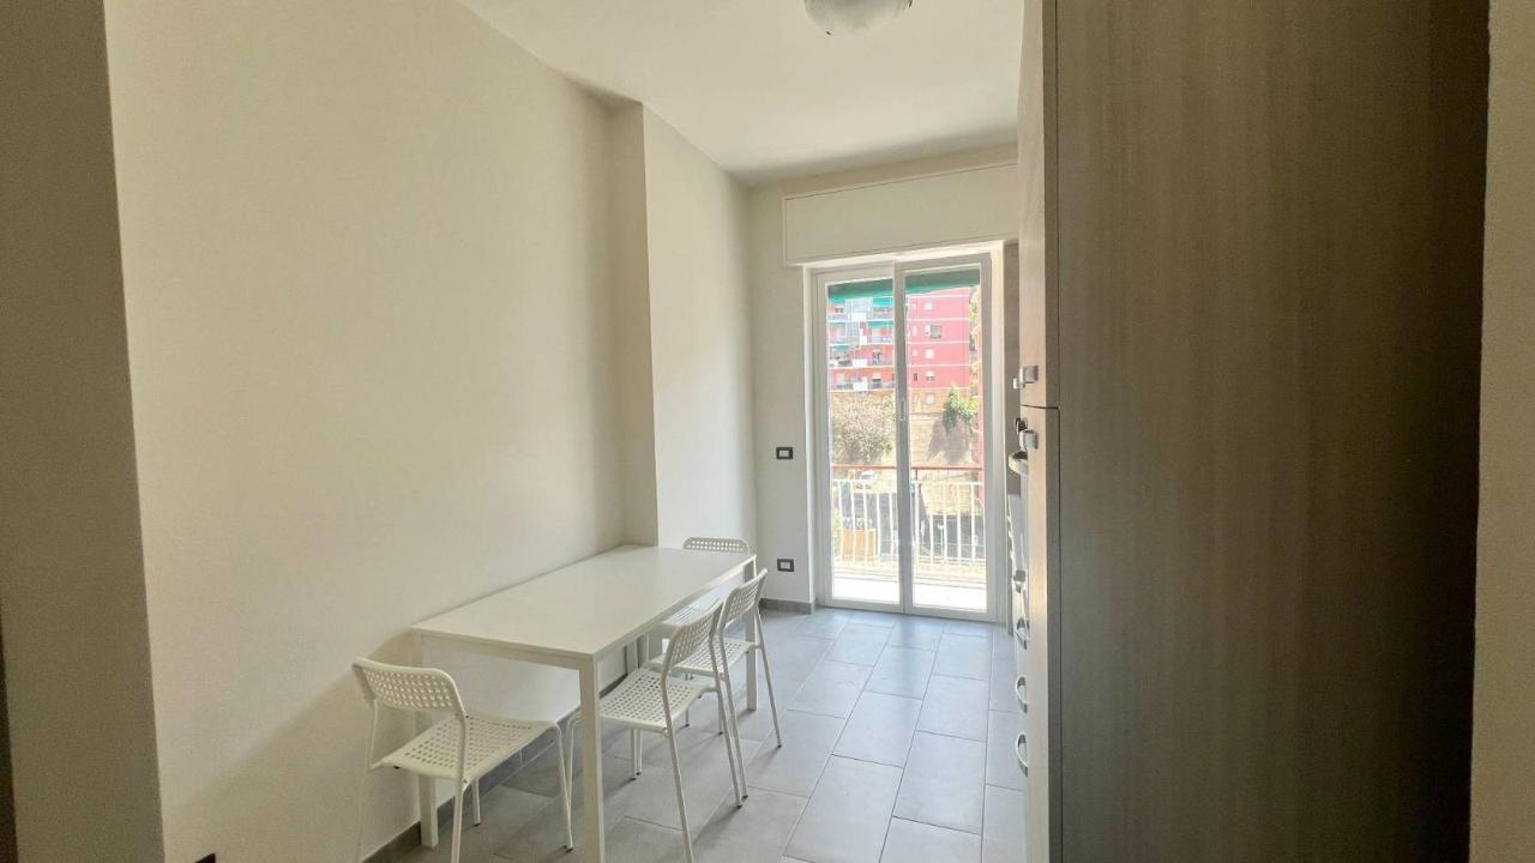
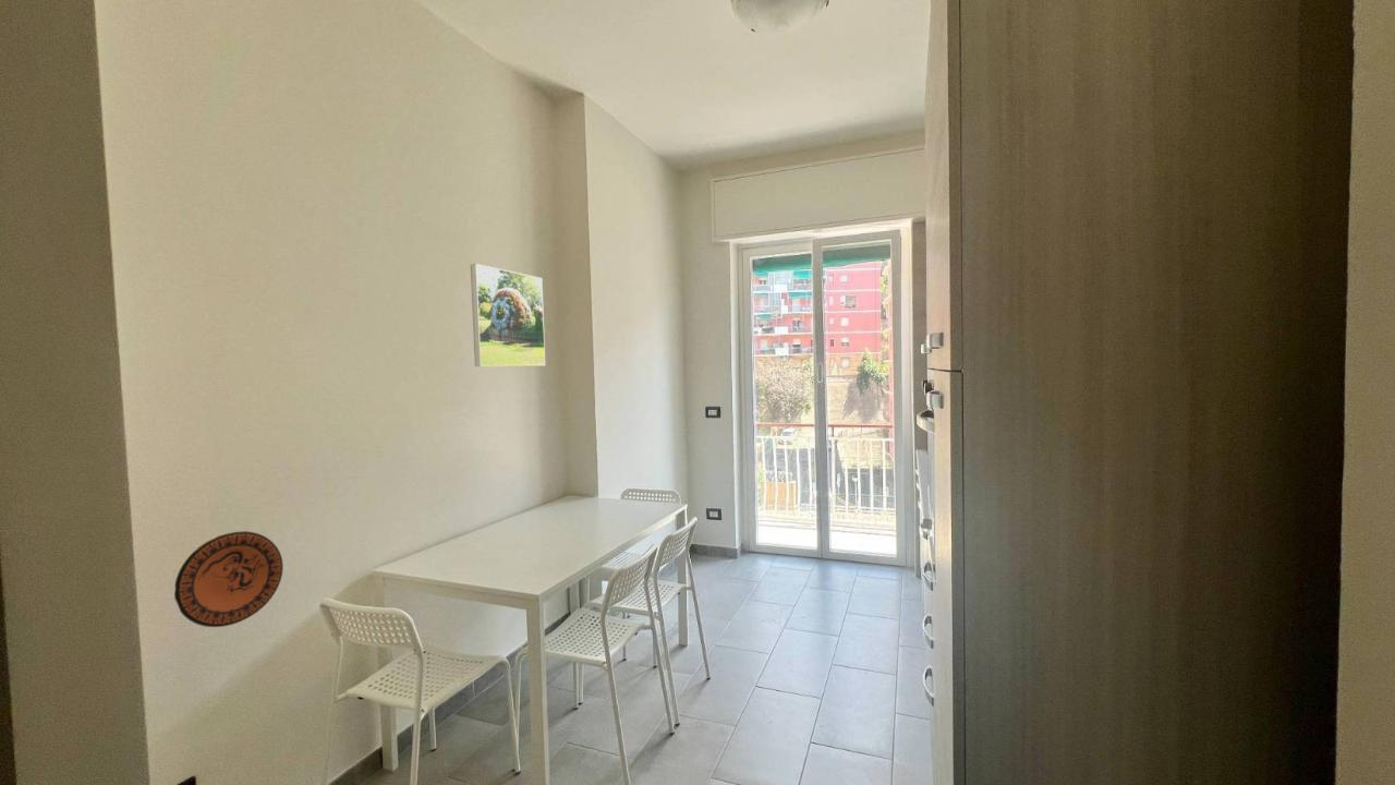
+ decorative plate (231, 578)
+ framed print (510, 318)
